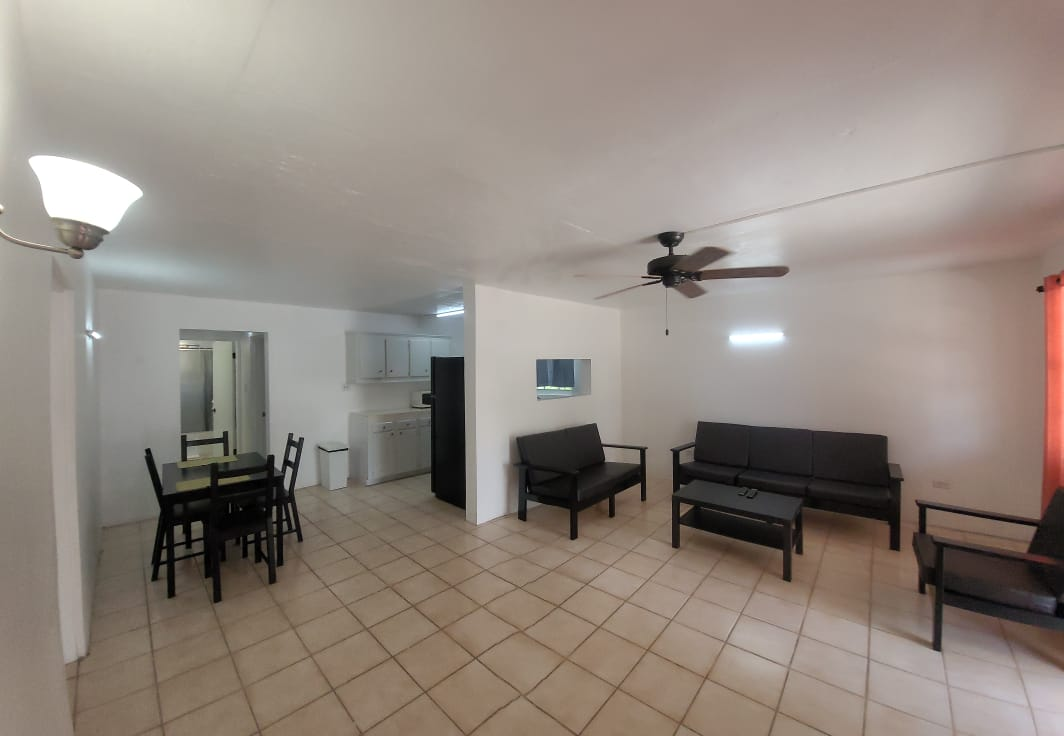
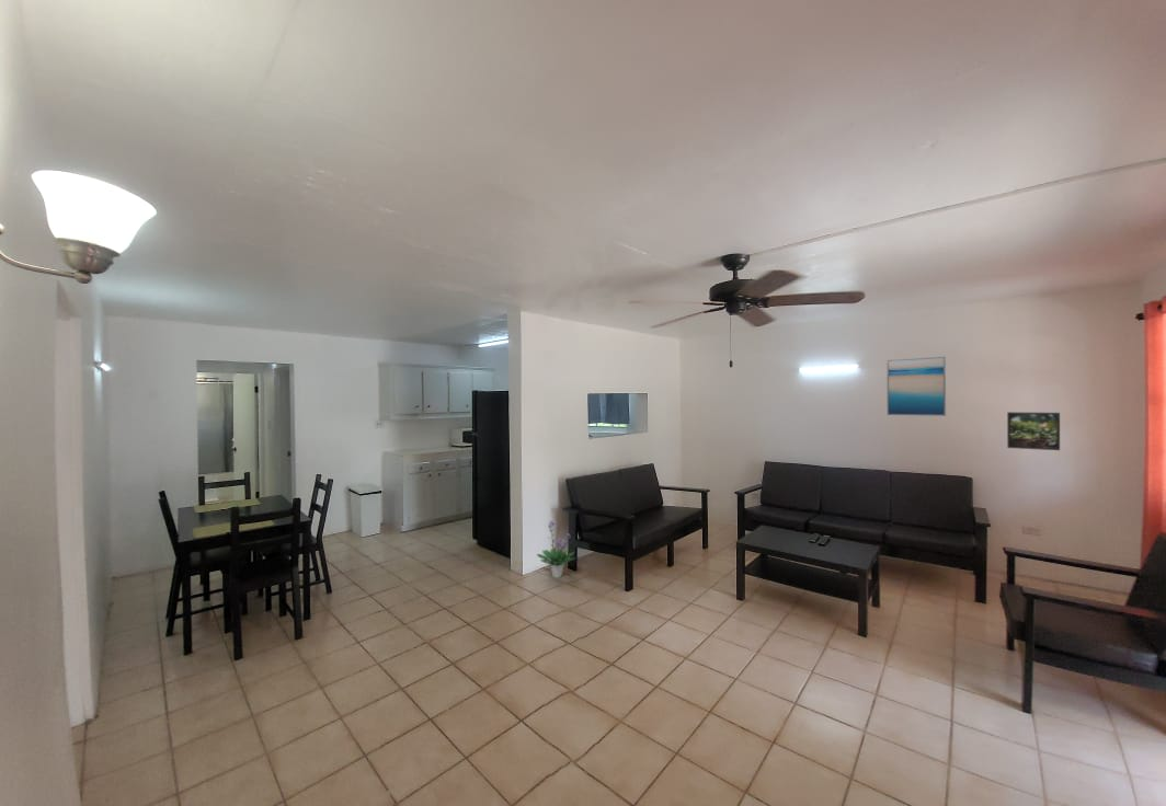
+ potted plant (555, 549)
+ wall art (915, 387)
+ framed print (1032, 430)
